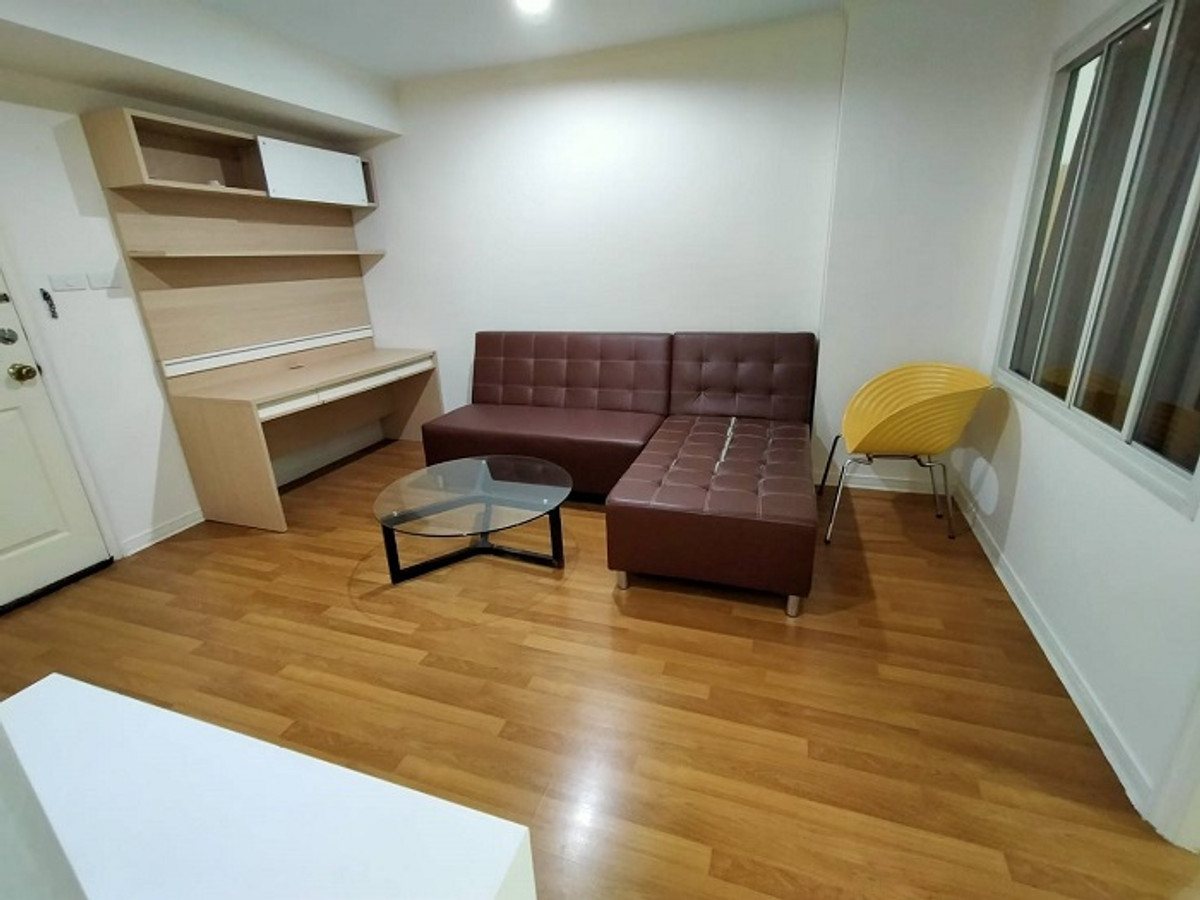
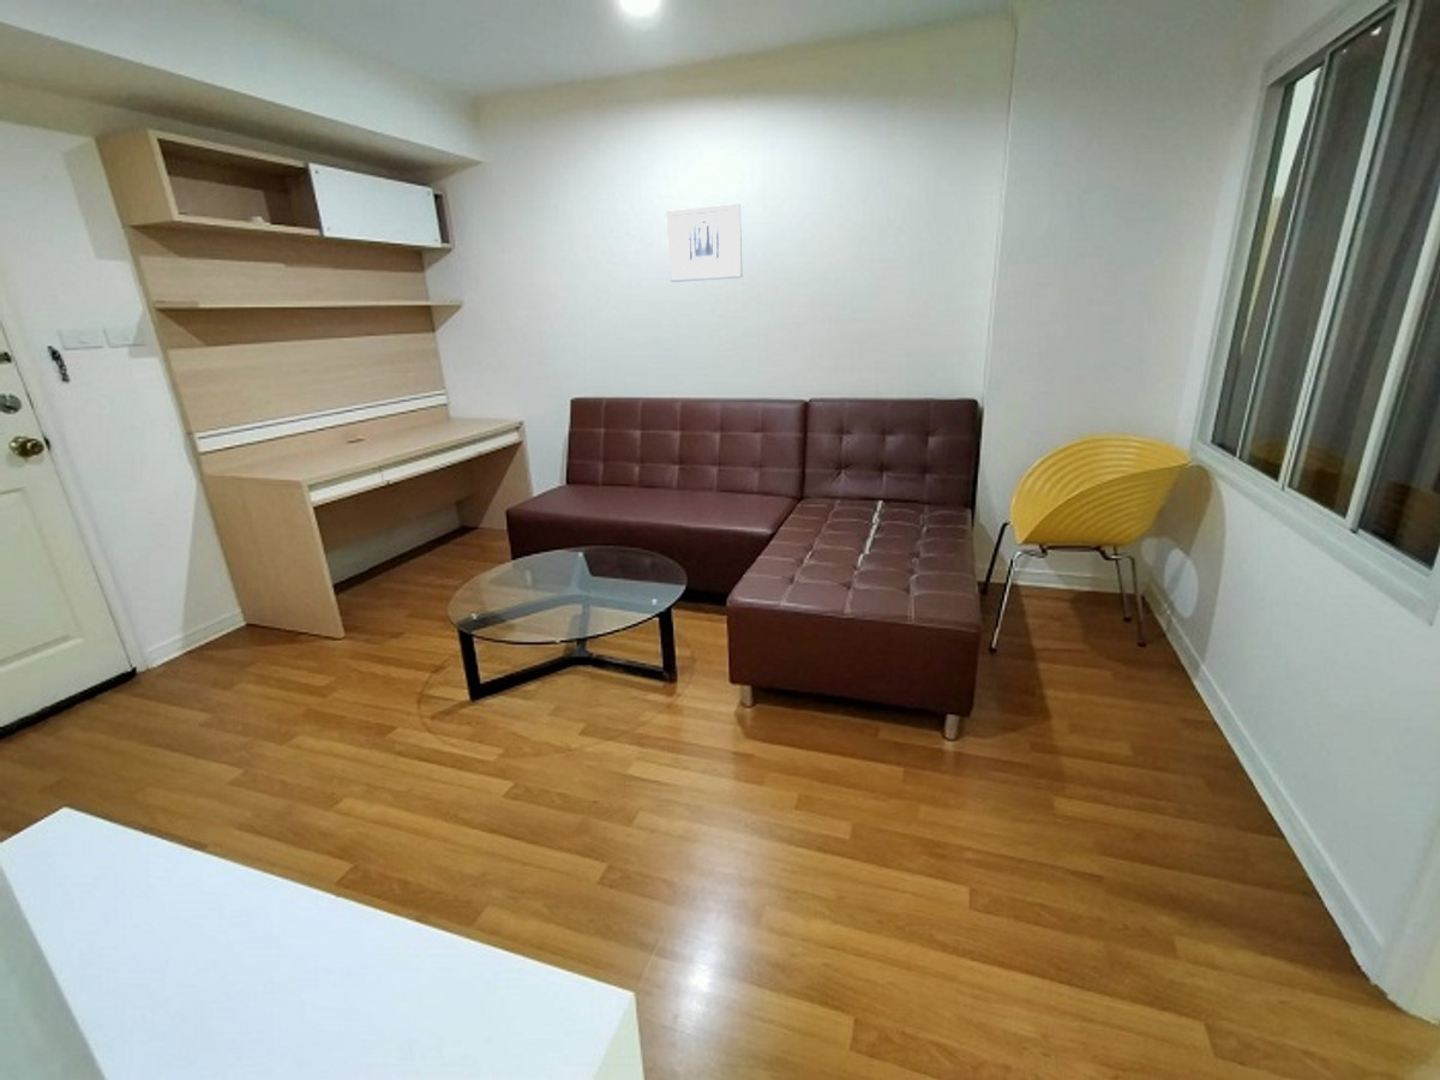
+ wall art (703, 244)
